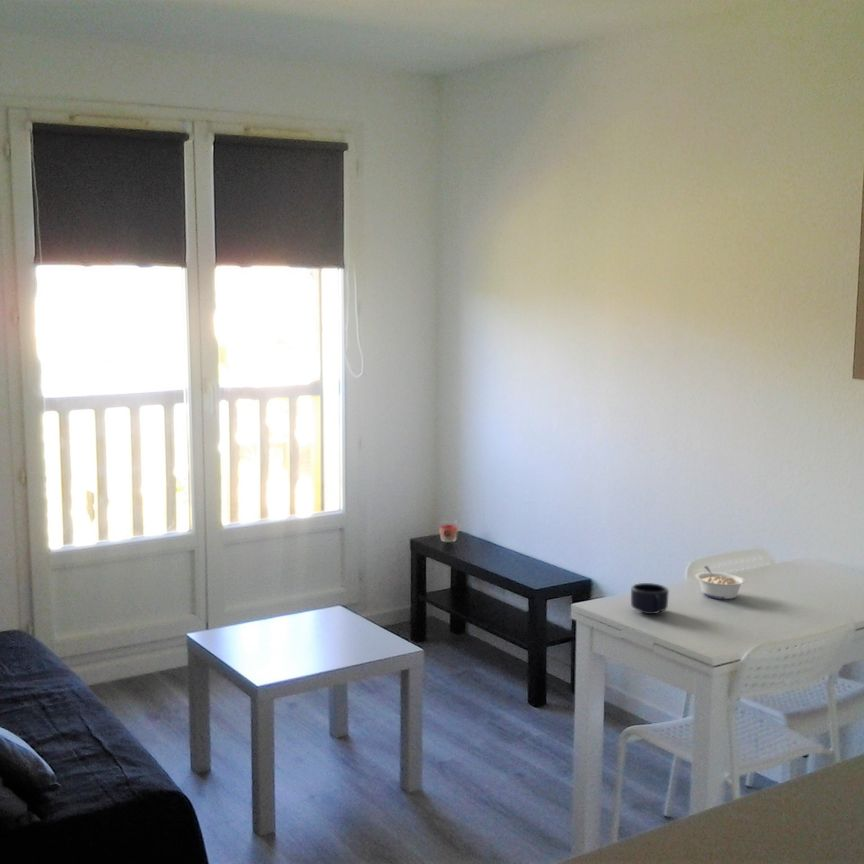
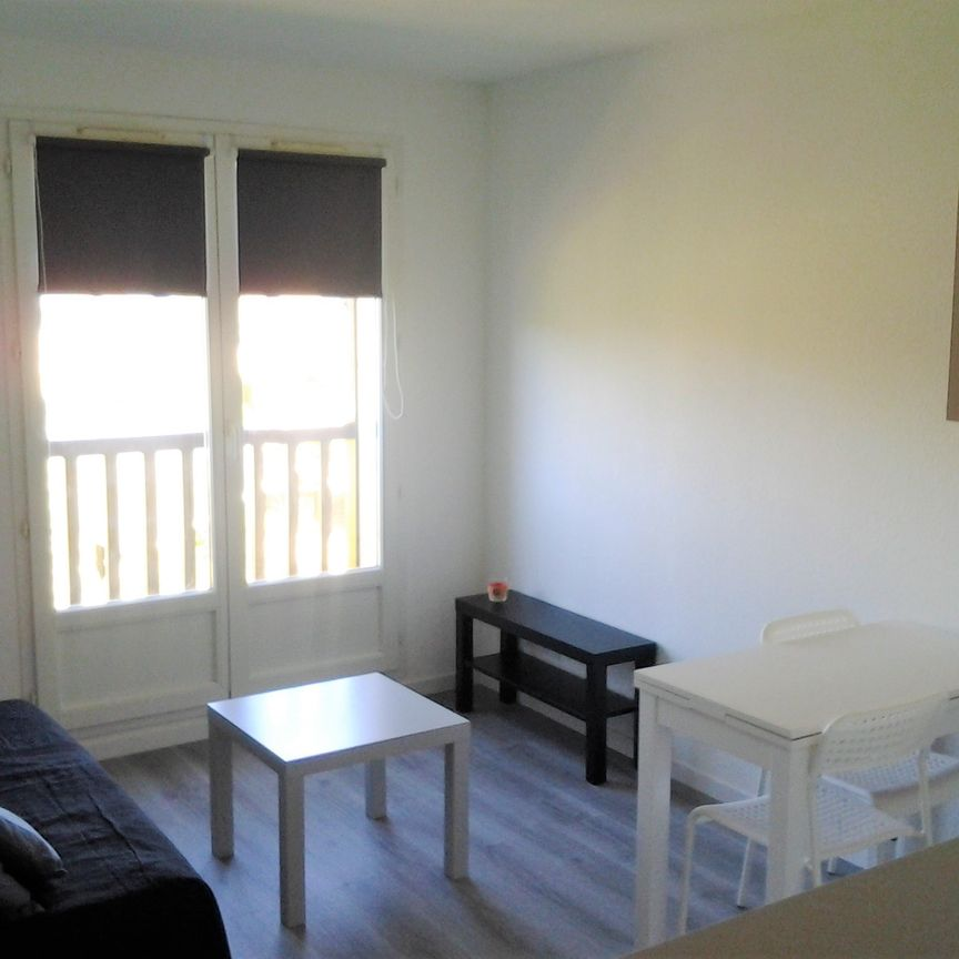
- legume (718, 584)
- mug (650, 600)
